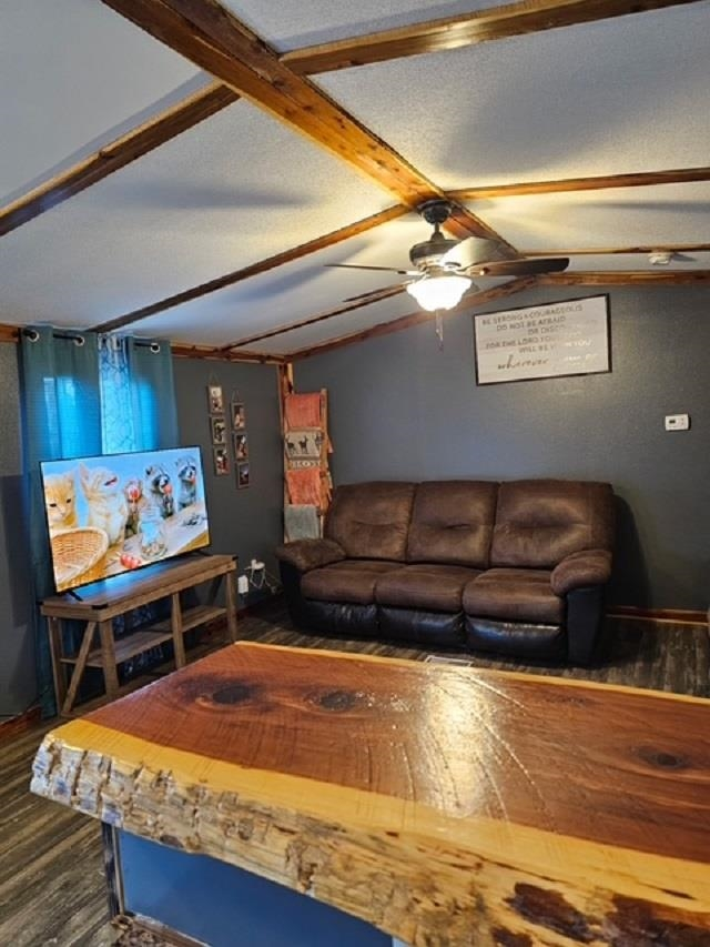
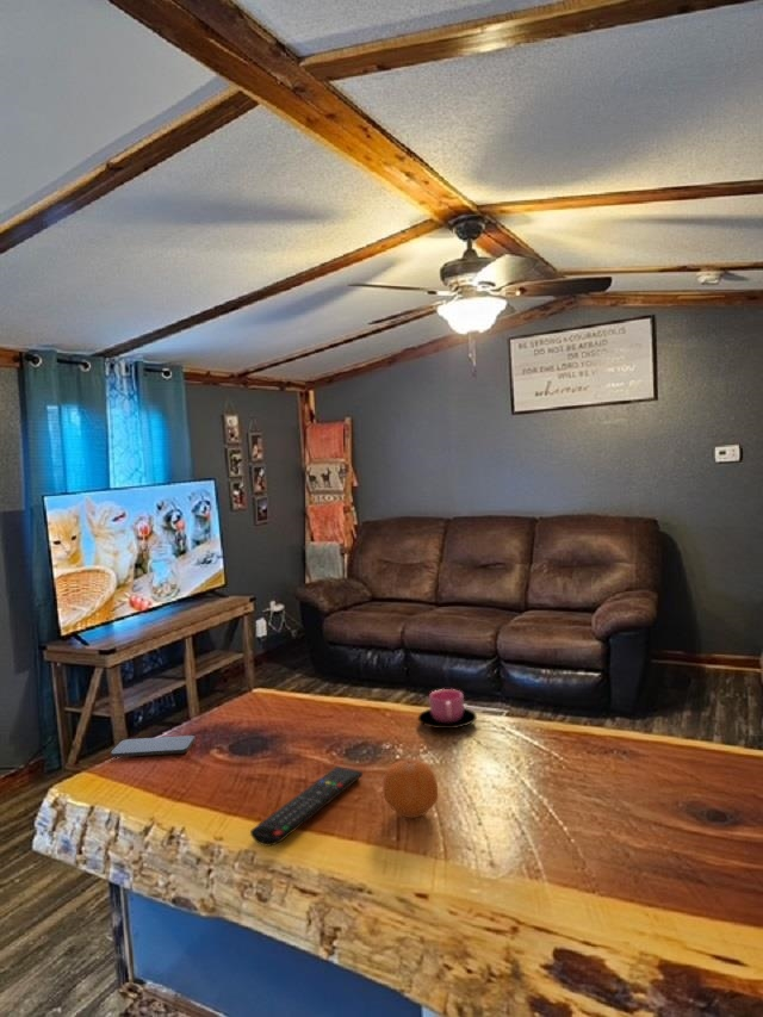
+ remote control (310, 802)
+ fruit (410, 788)
+ smartphone (153, 745)
+ cup (446, 708)
